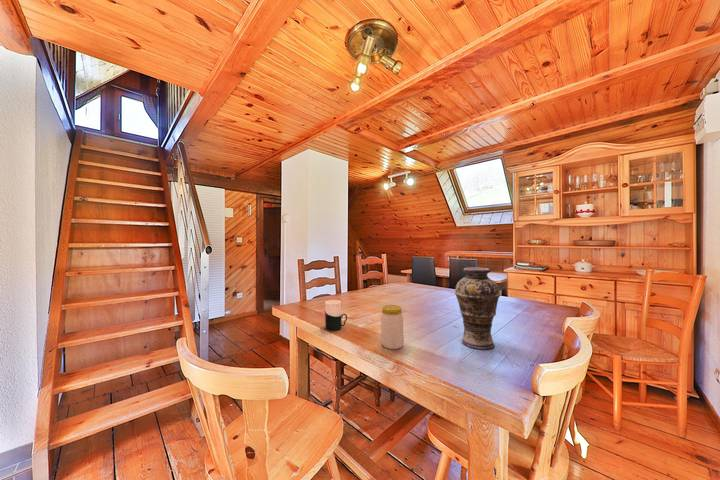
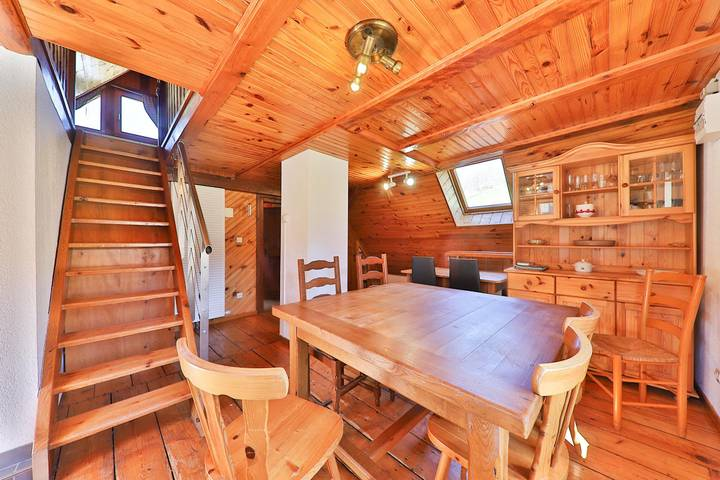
- vase (476, 306)
- jar (392, 326)
- cup (336, 315)
